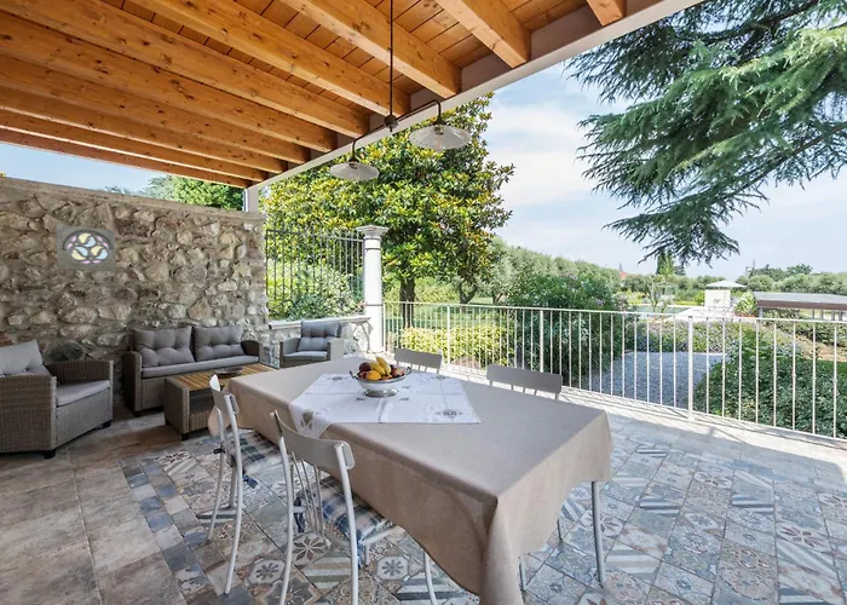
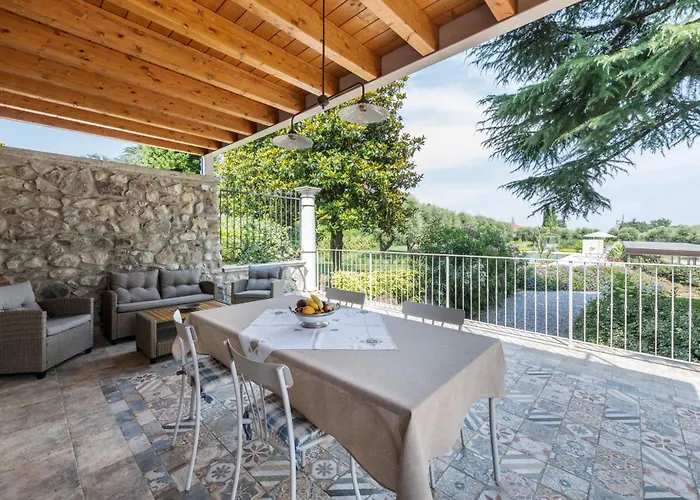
- wall ornament (87, 248)
